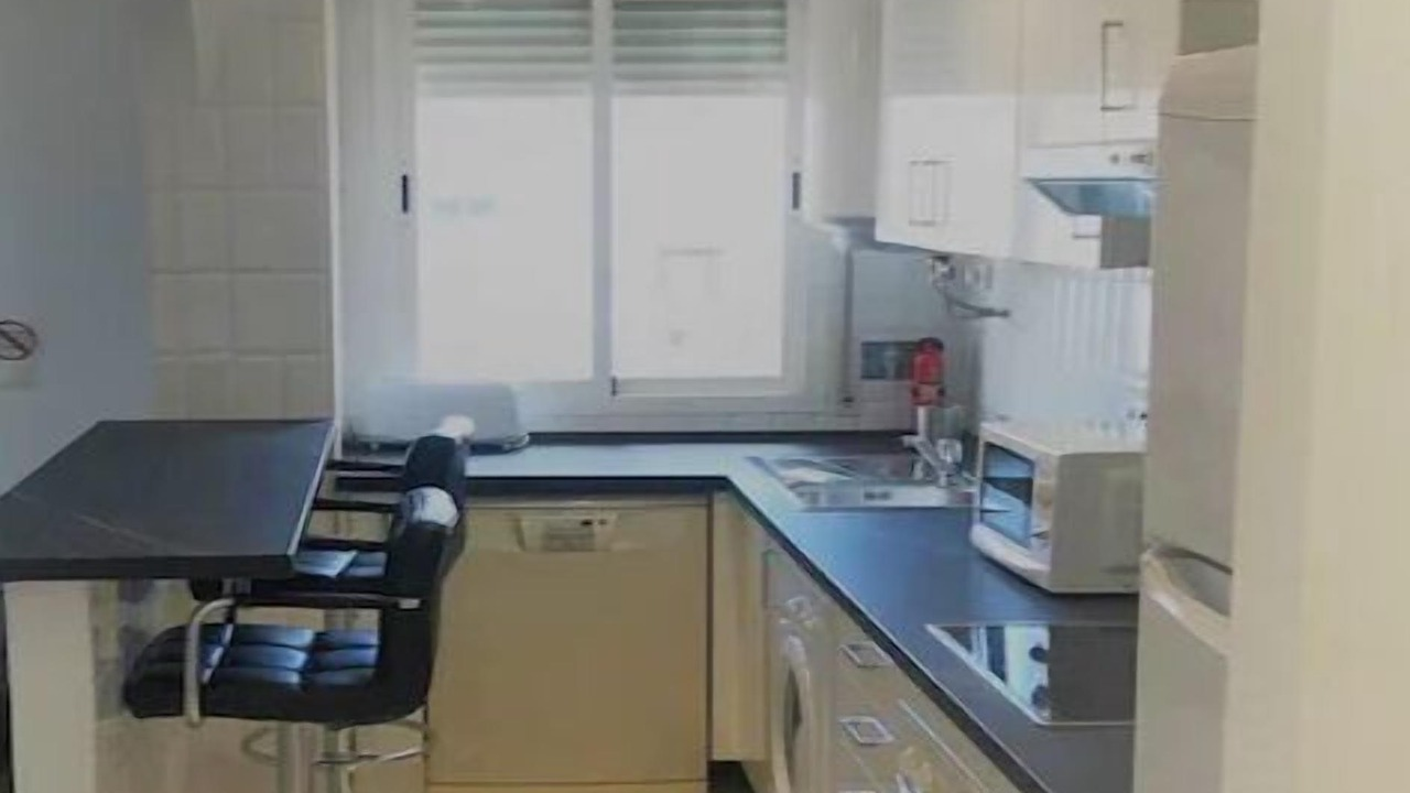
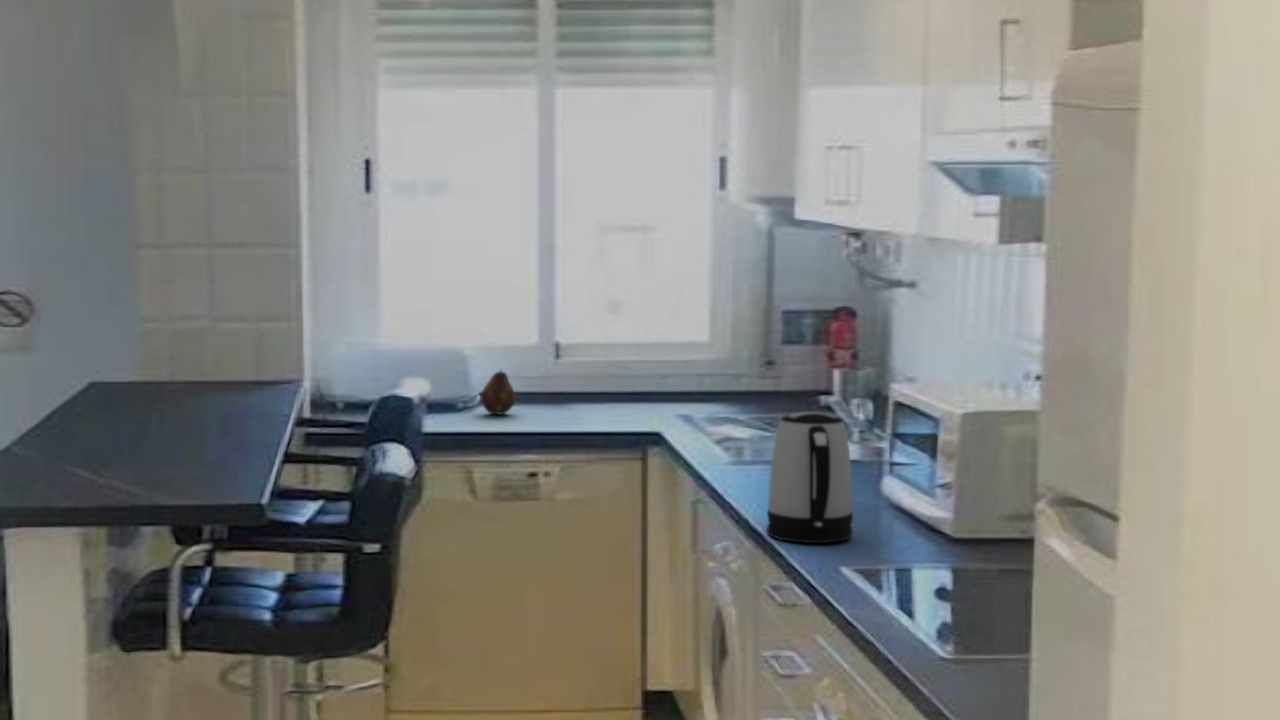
+ kettle (812, 476)
+ fruit (498, 391)
